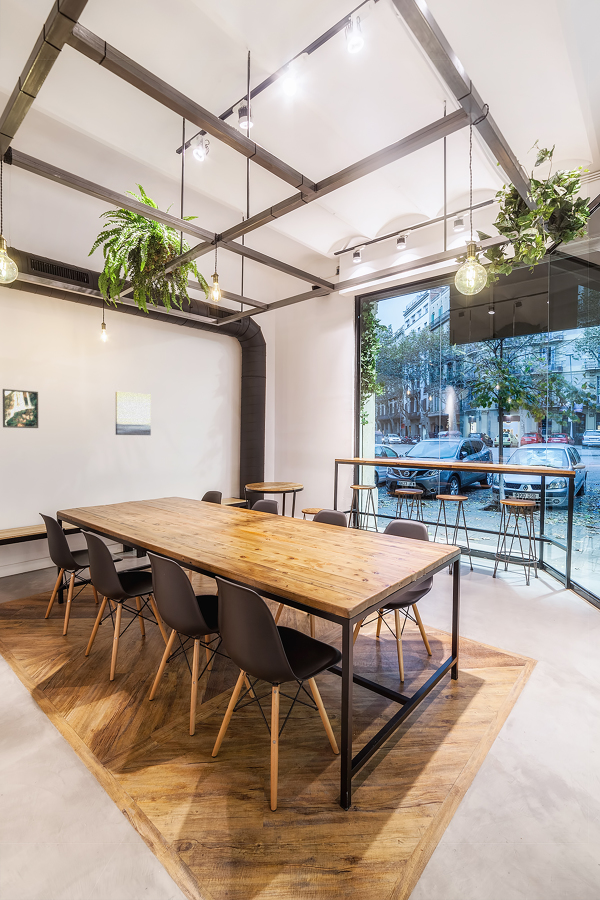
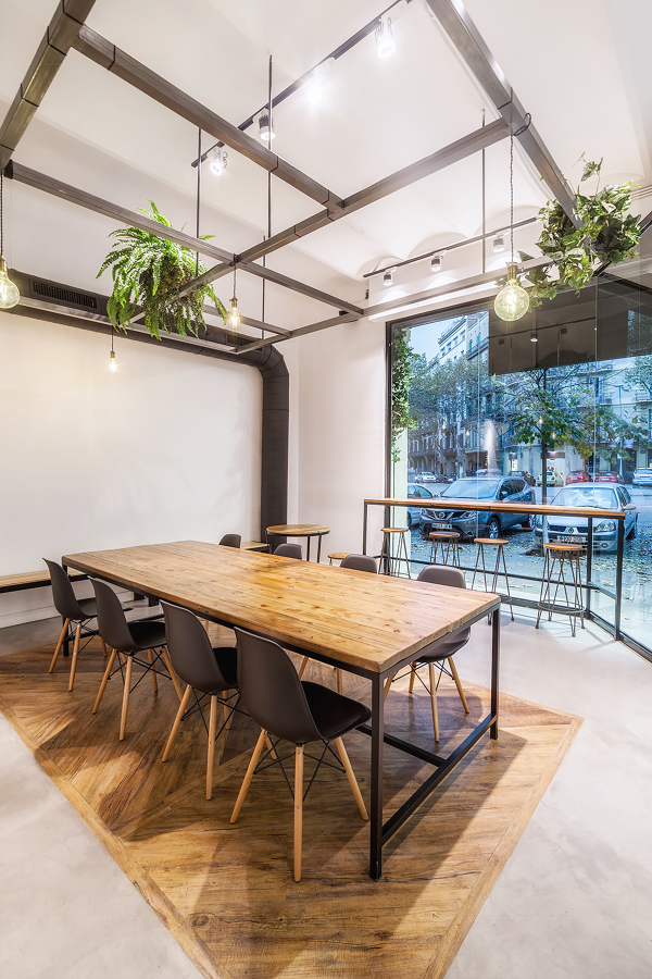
- wall art (133, 414)
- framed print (20, 409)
